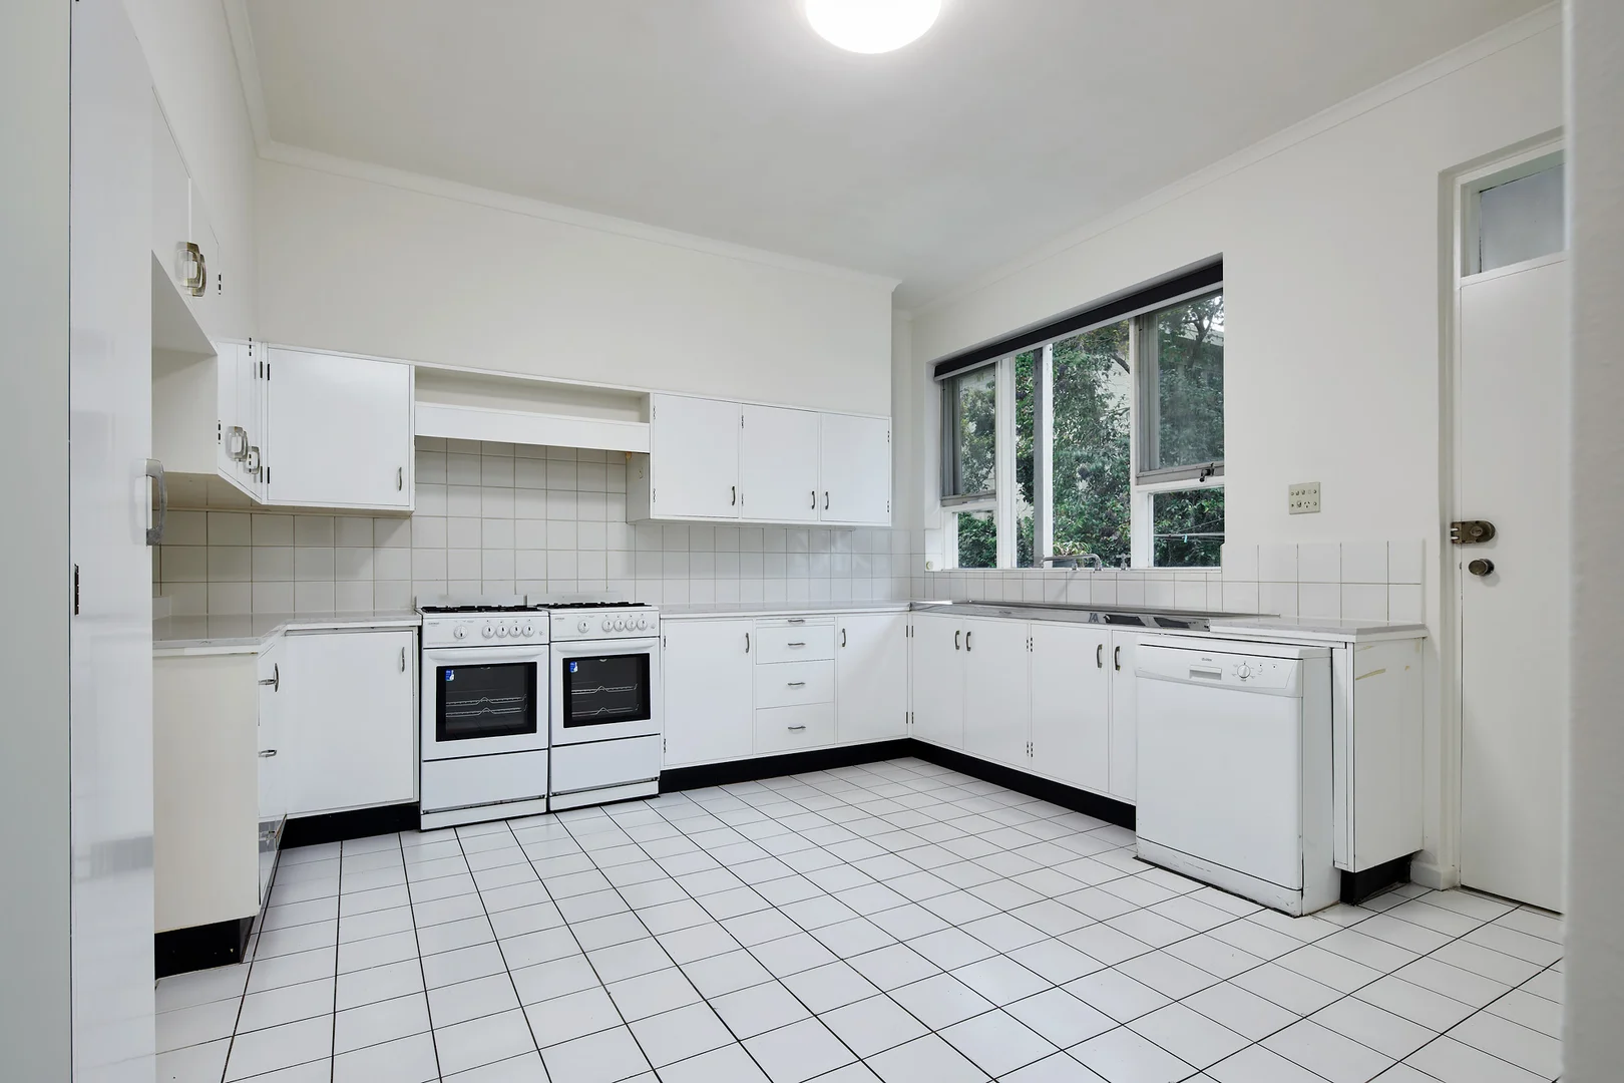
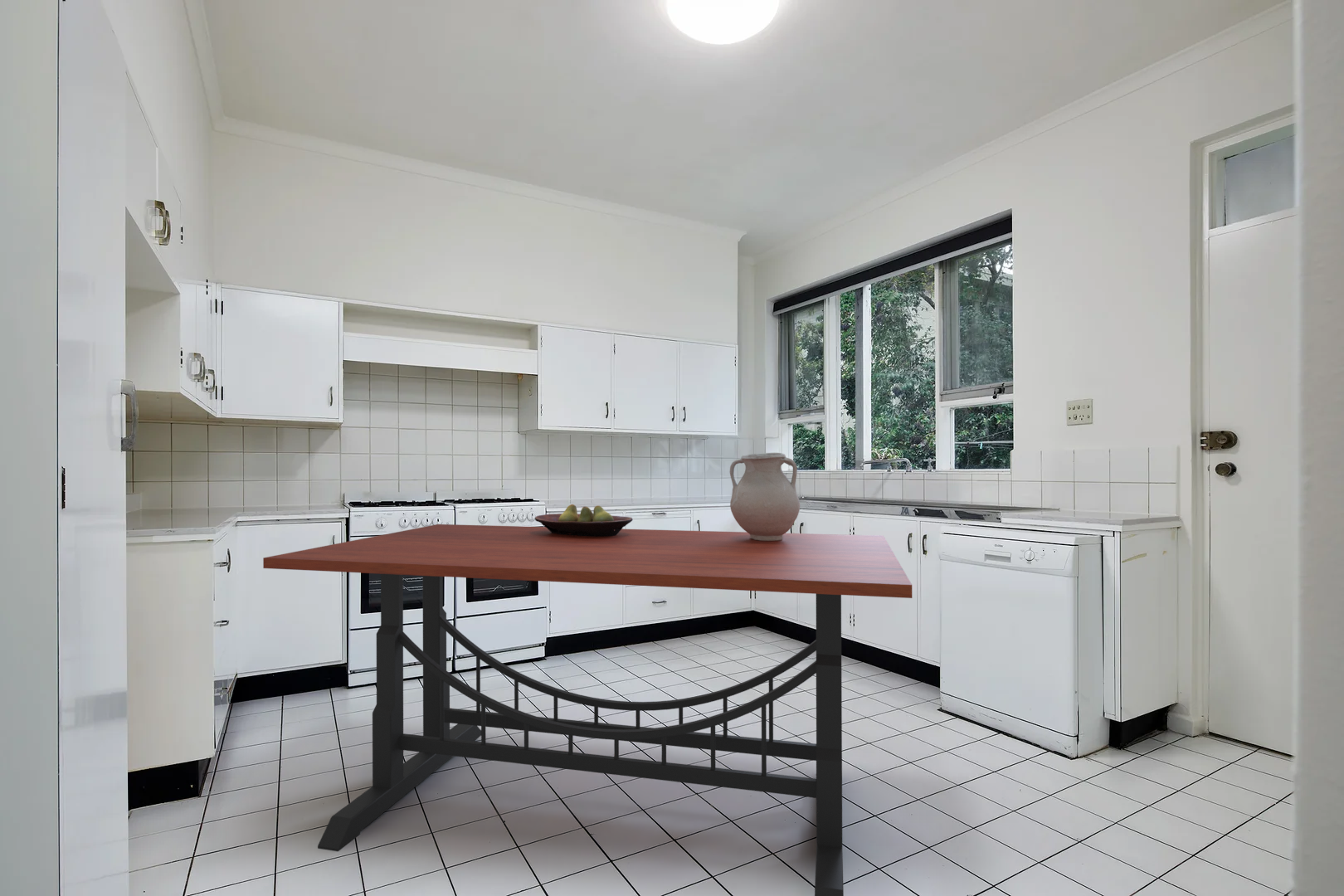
+ fruit bowl (583, 519)
+ vase (764, 494)
+ dining table (601, 699)
